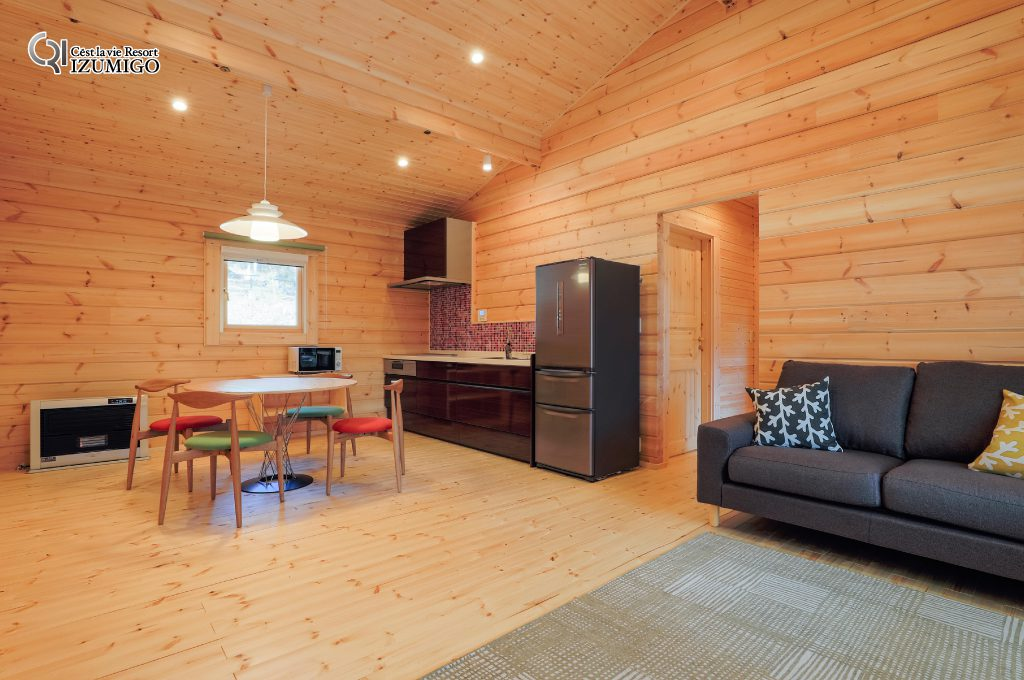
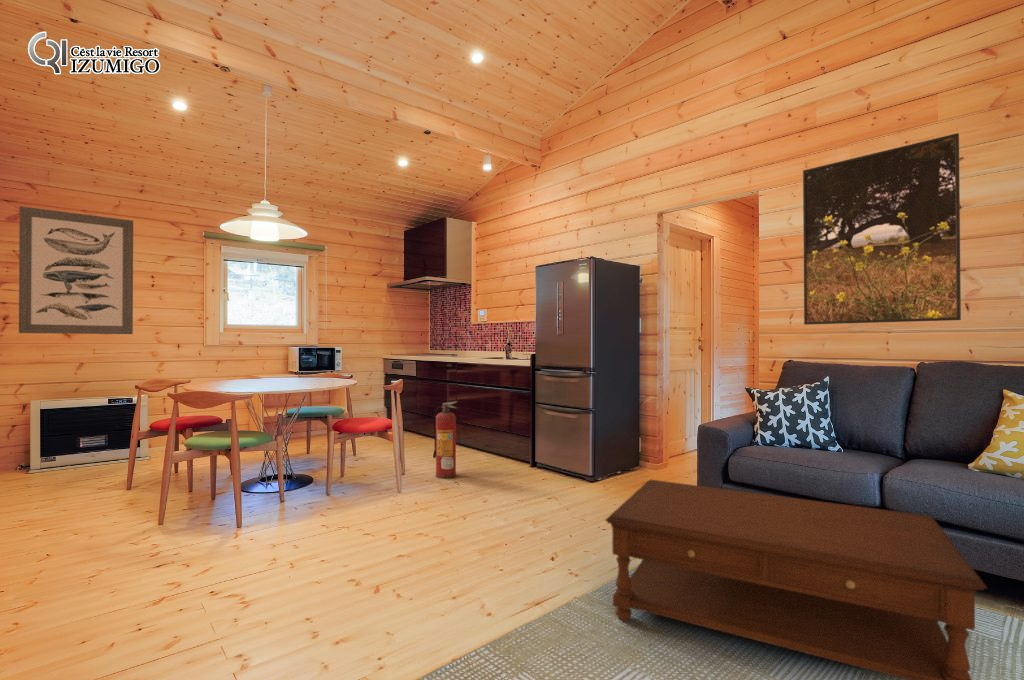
+ fire extinguisher (445, 438)
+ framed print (874, 238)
+ wall art (79, 273)
+ coffee table (770, 568)
